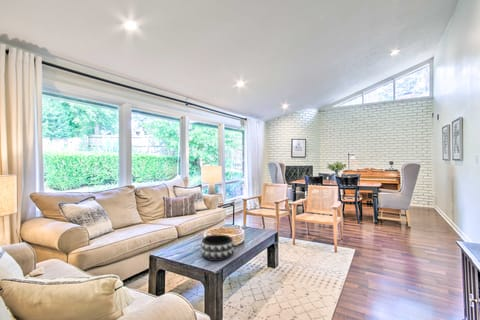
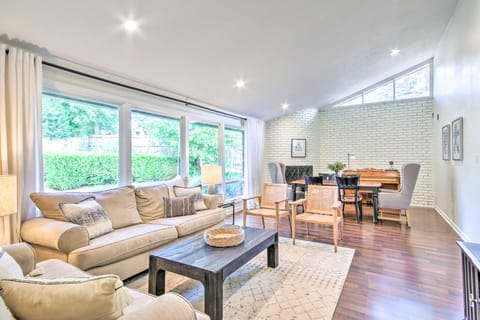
- decorative bowl (217, 246)
